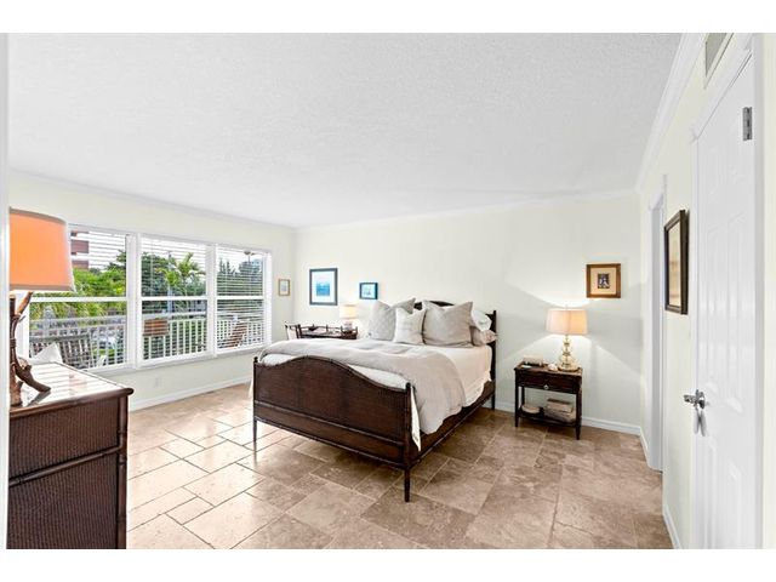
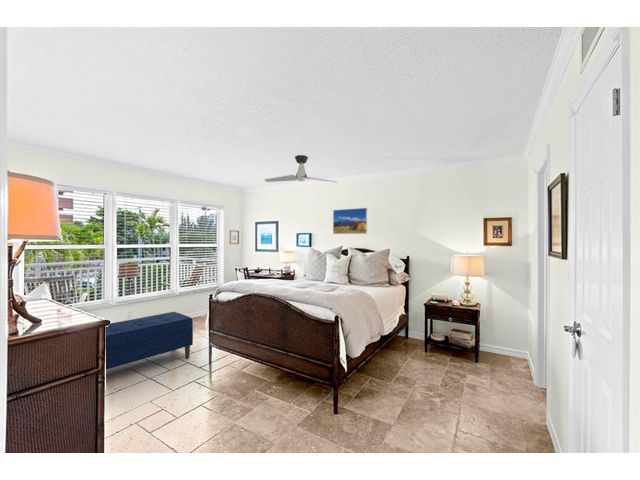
+ ceiling fan (301, 166)
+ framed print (349, 221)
+ bench (137, 344)
